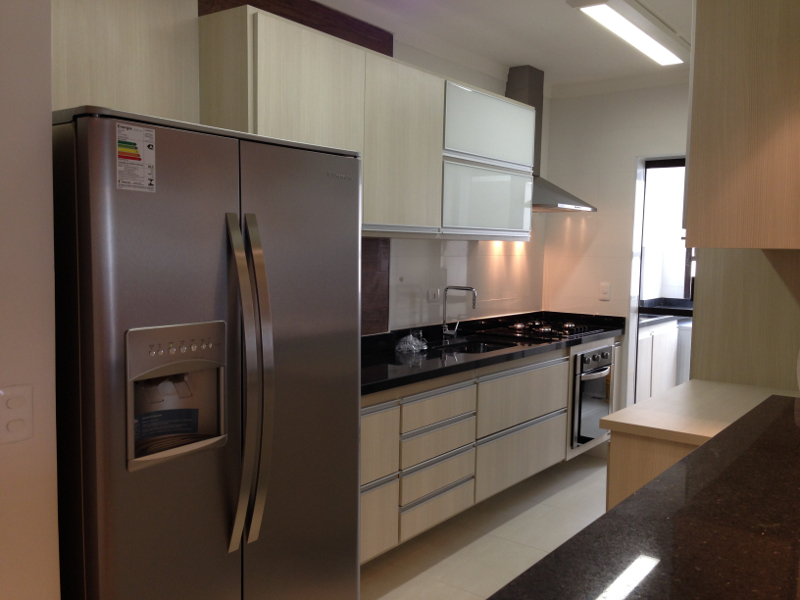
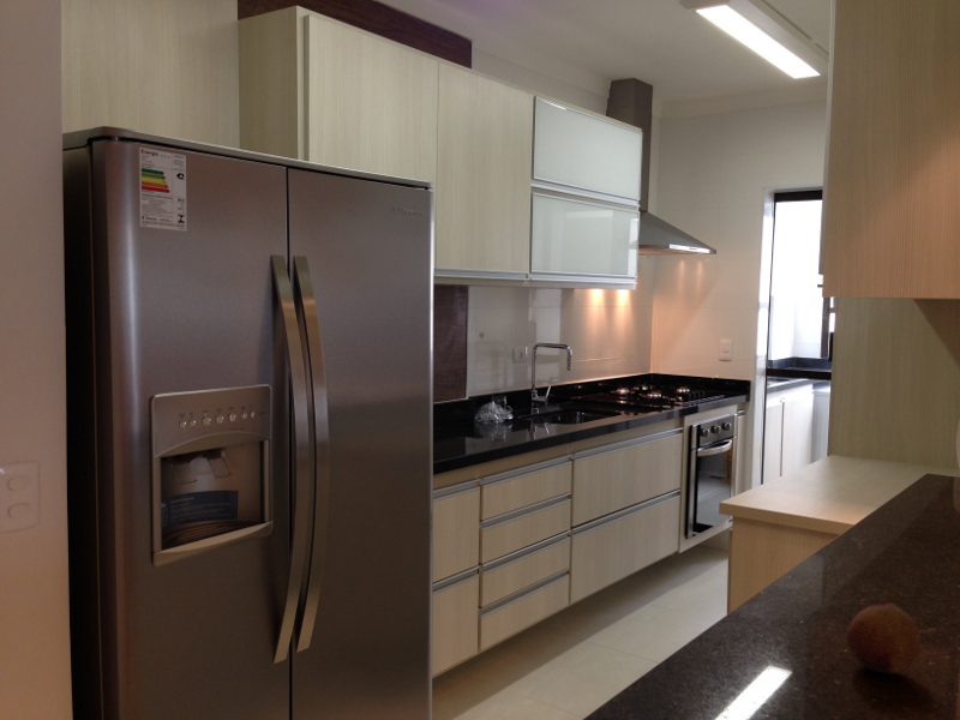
+ fruit (882, 636)
